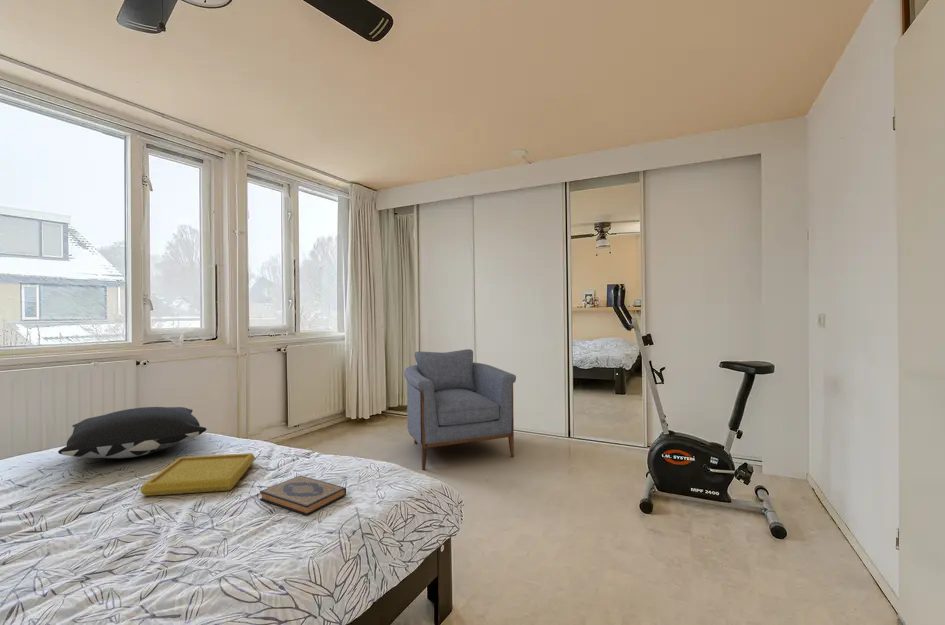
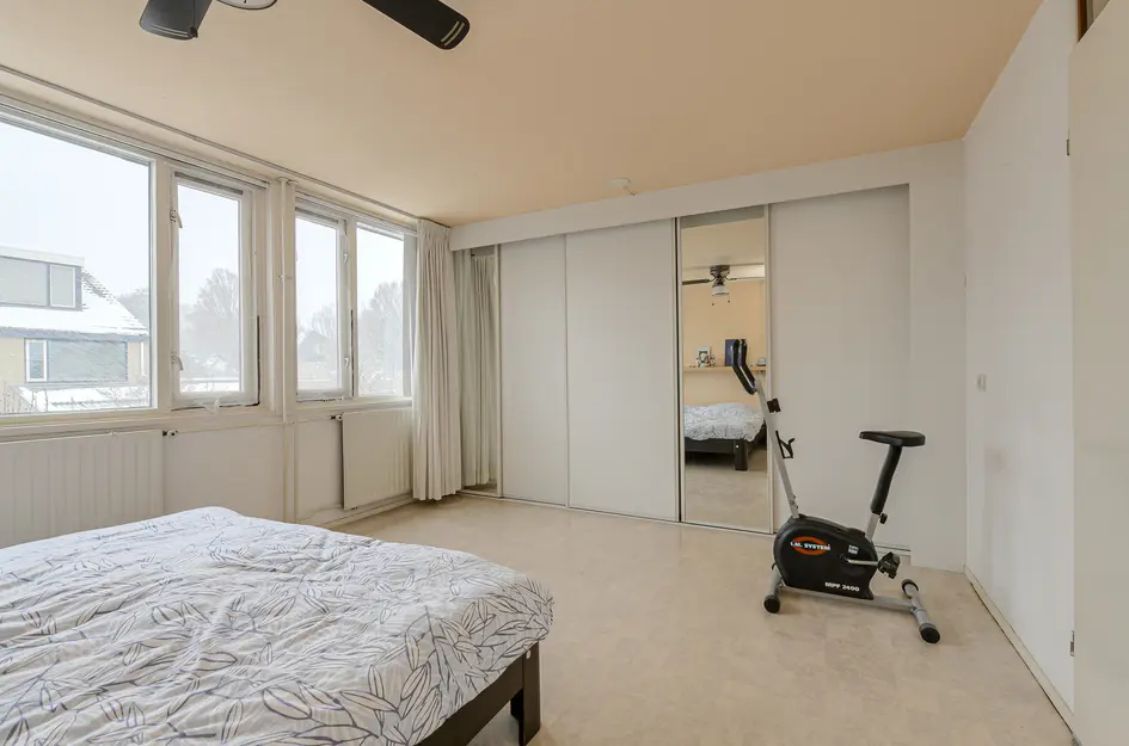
- serving tray (203, 472)
- pillow (138, 428)
- armchair (453, 400)
- hardback book (303, 493)
